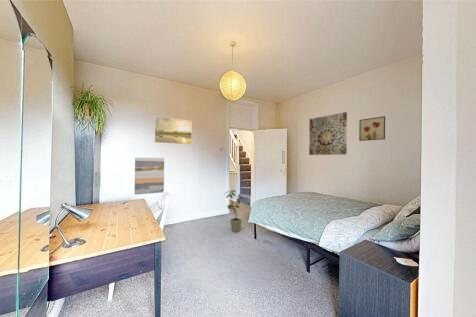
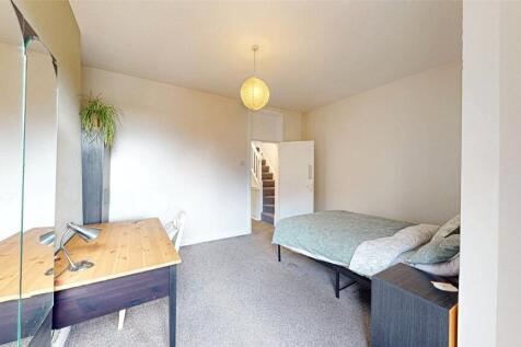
- wall art (326, 135)
- house plant (233, 210)
- wall art (149, 175)
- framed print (174, 131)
- wall art (371, 129)
